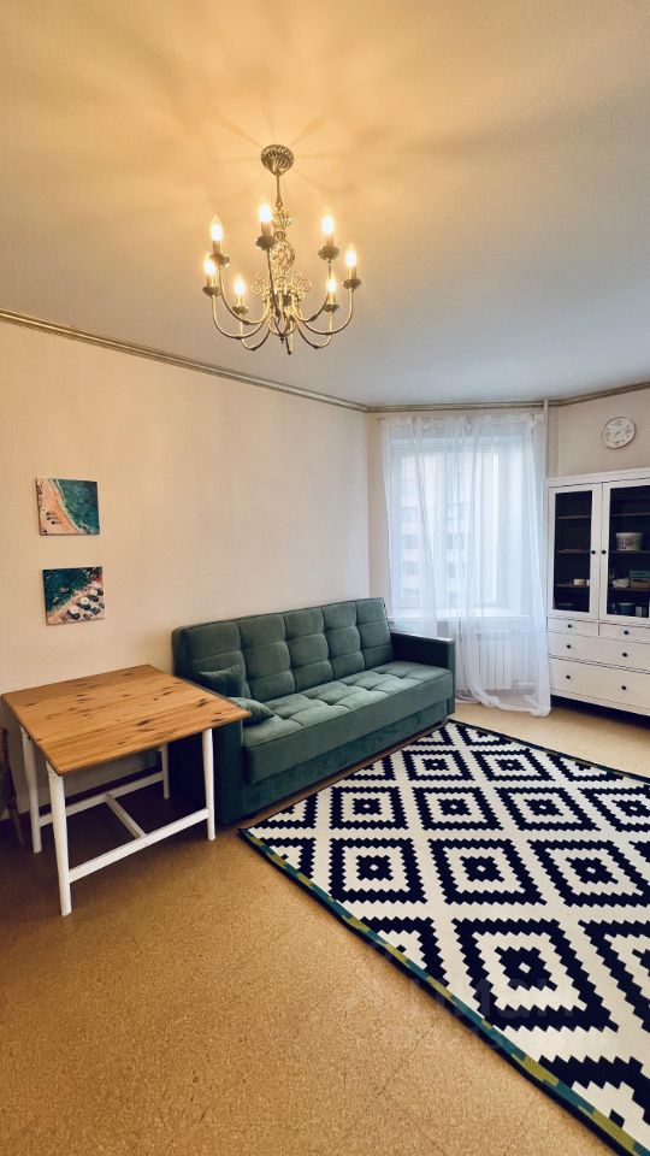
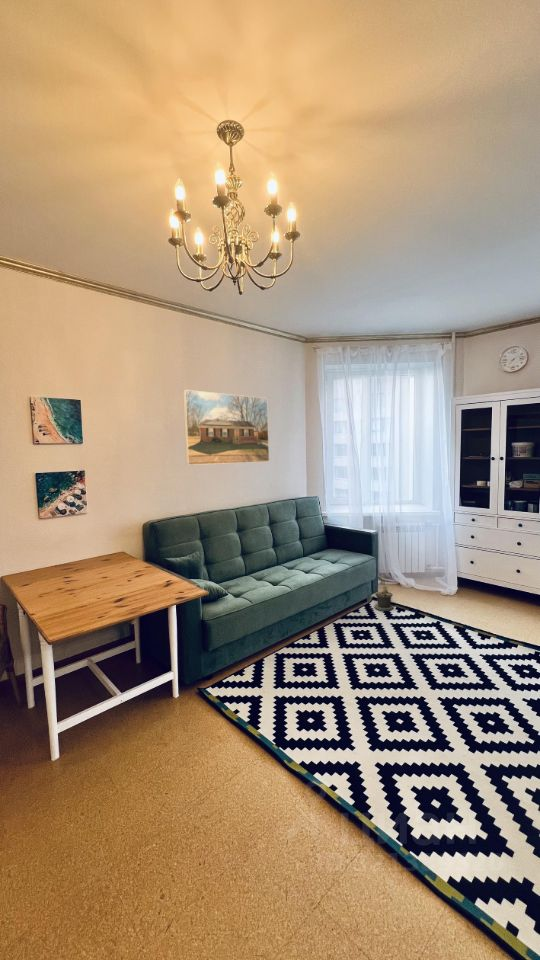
+ potted plant (383, 591)
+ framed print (230, 429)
